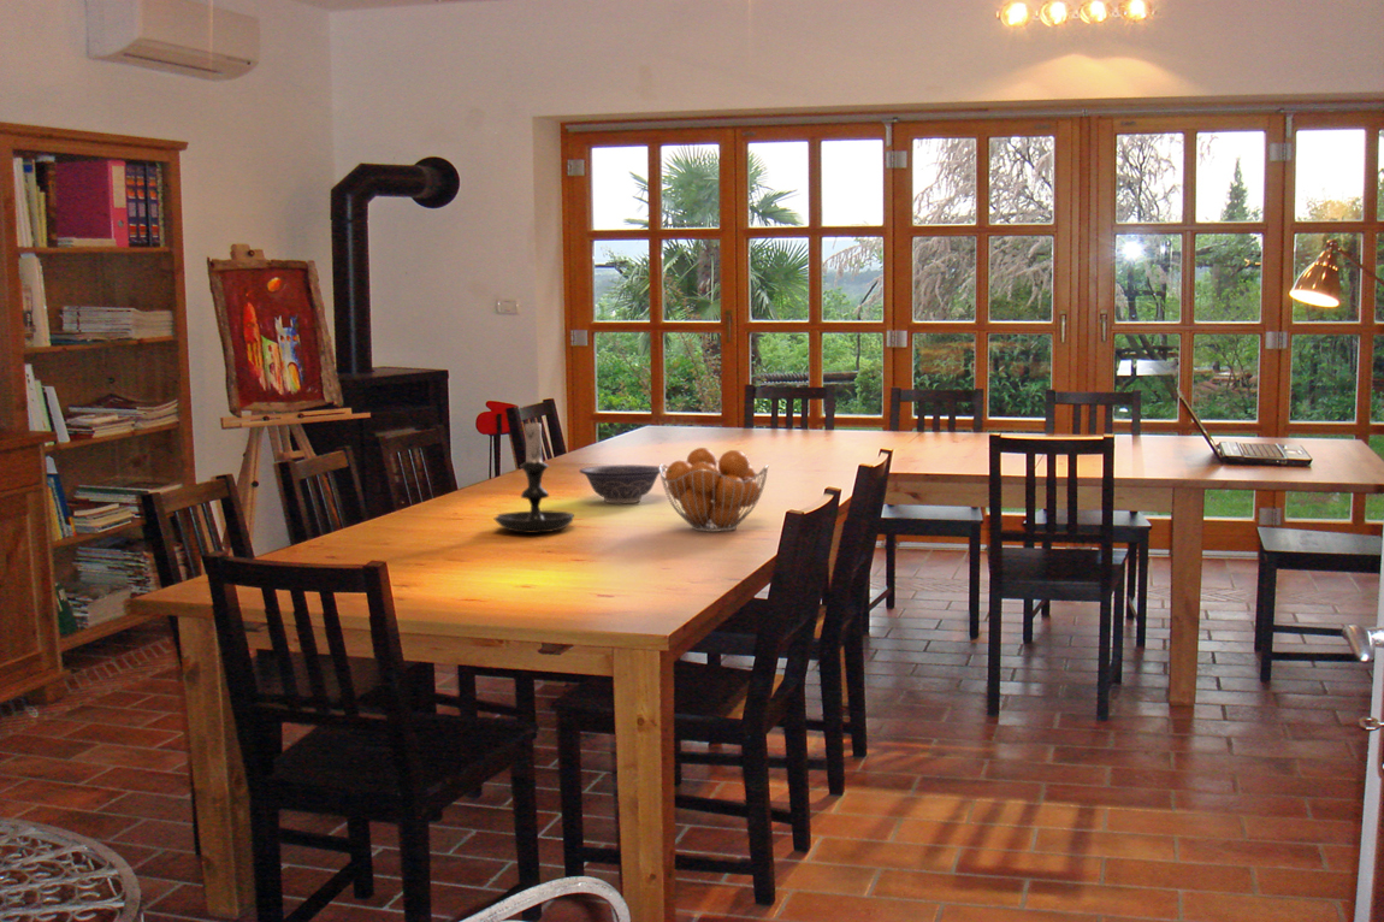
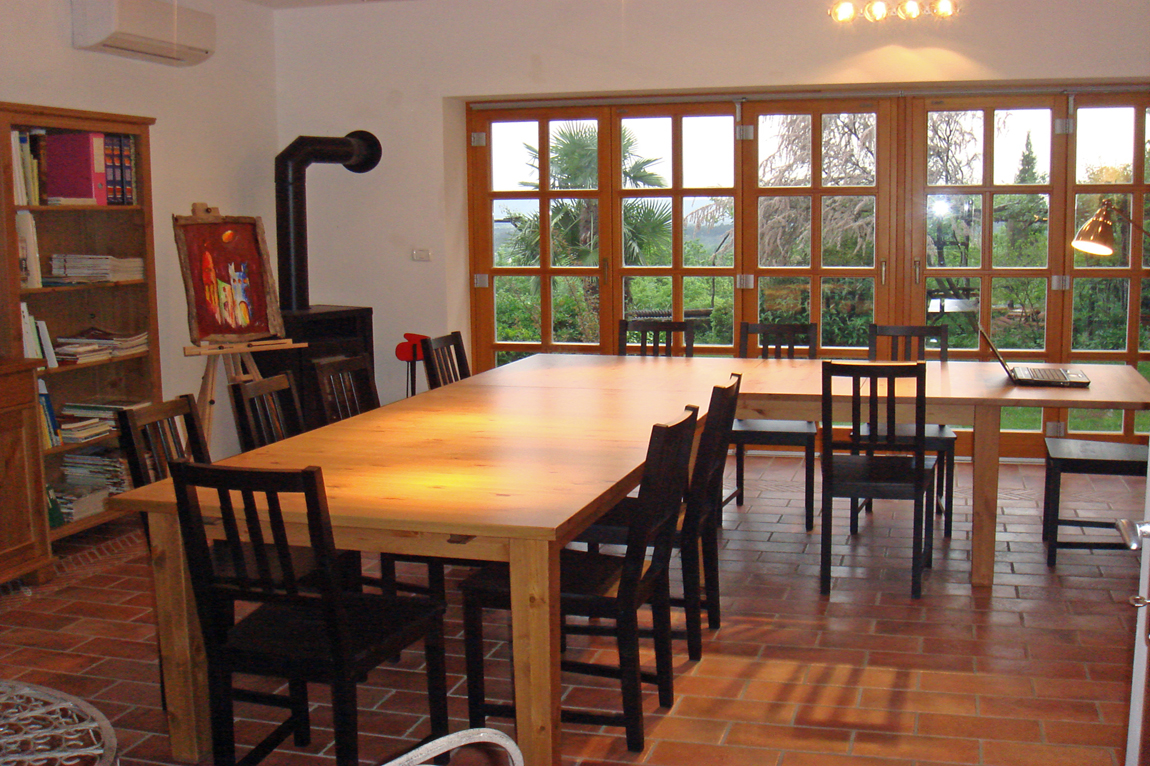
- candle holder (532, 472)
- decorative bowl (622, 485)
- fruit basket (714, 489)
